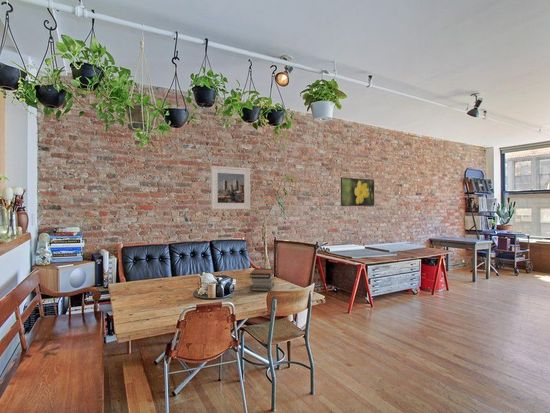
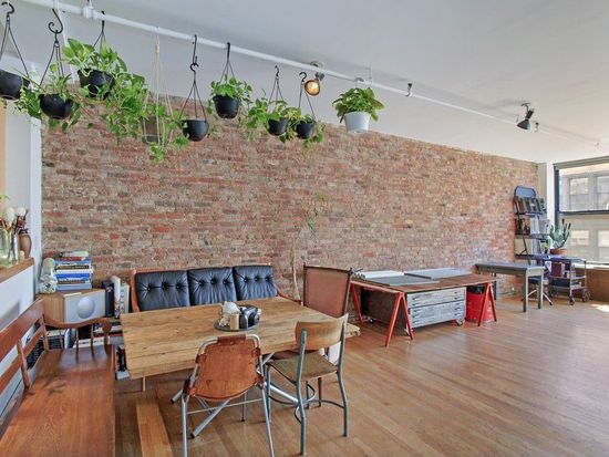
- book stack (262, 279)
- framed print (231, 188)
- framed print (358, 192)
